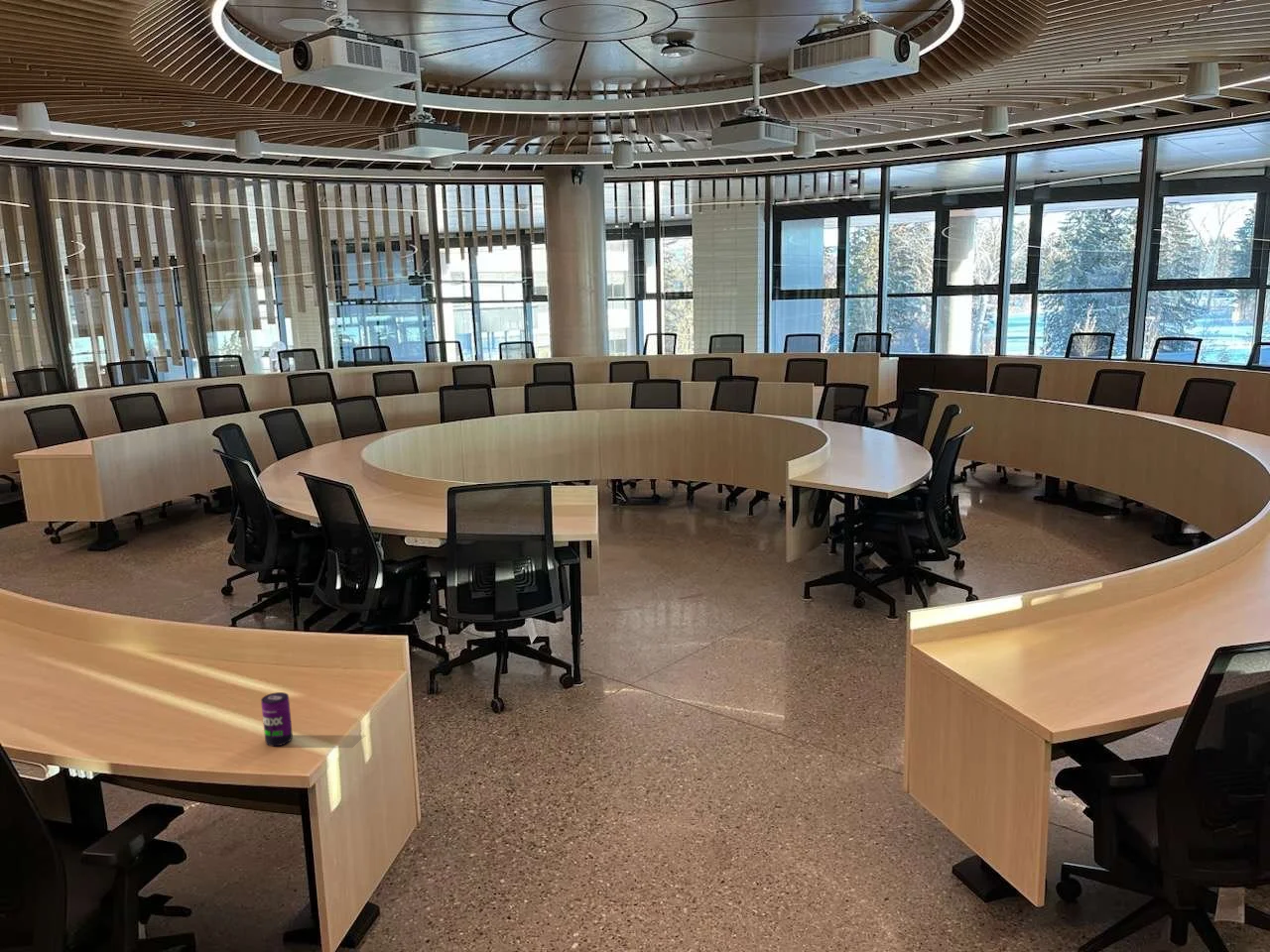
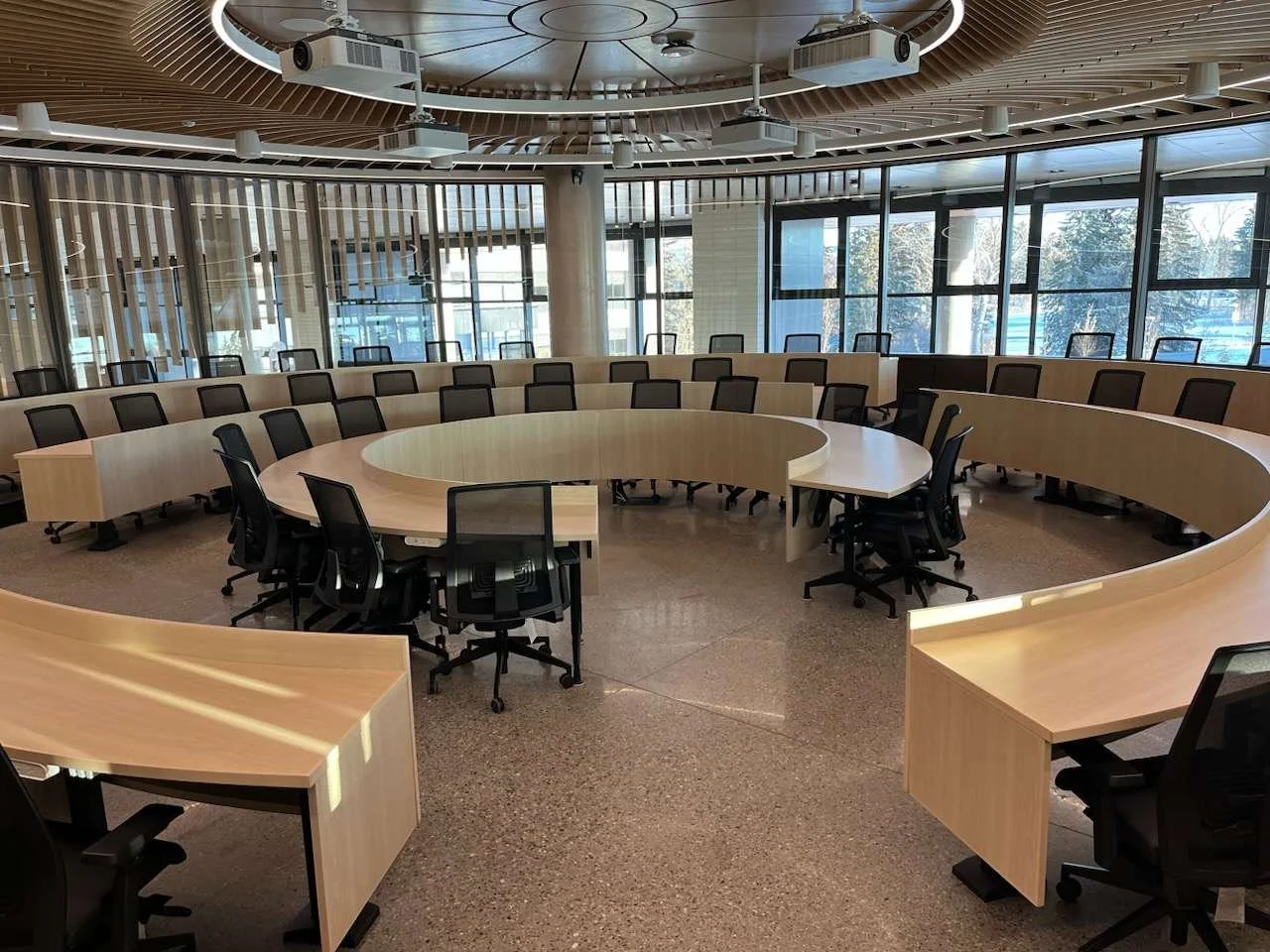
- beverage can (277, 719)
